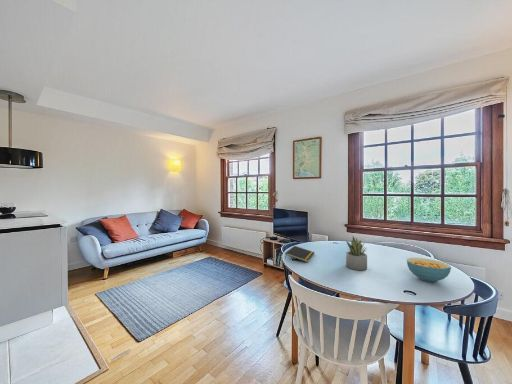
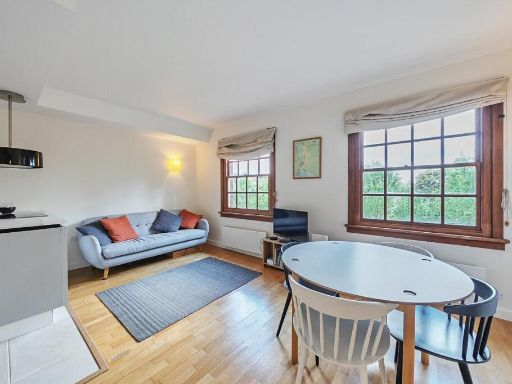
- succulent plant (356, 251)
- cereal bowl (427, 271)
- notepad (300, 253)
